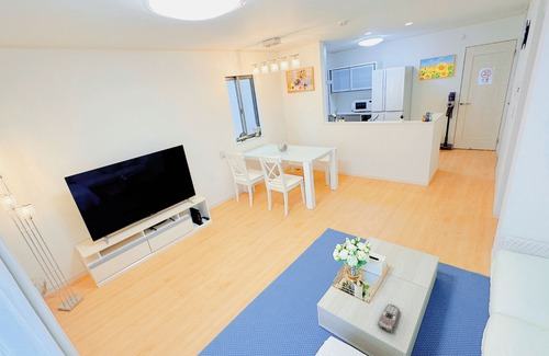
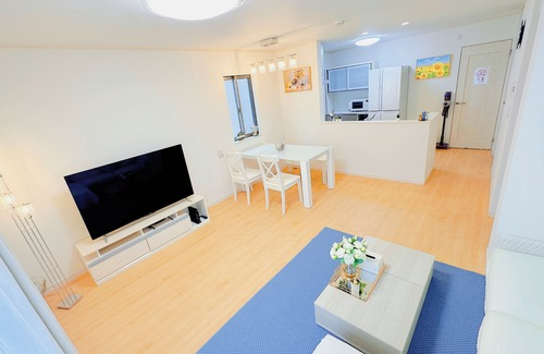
- remote control (389, 317)
